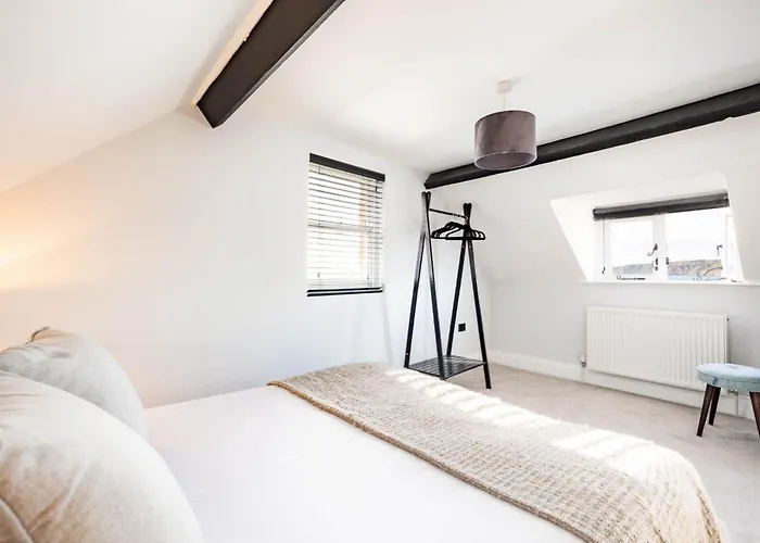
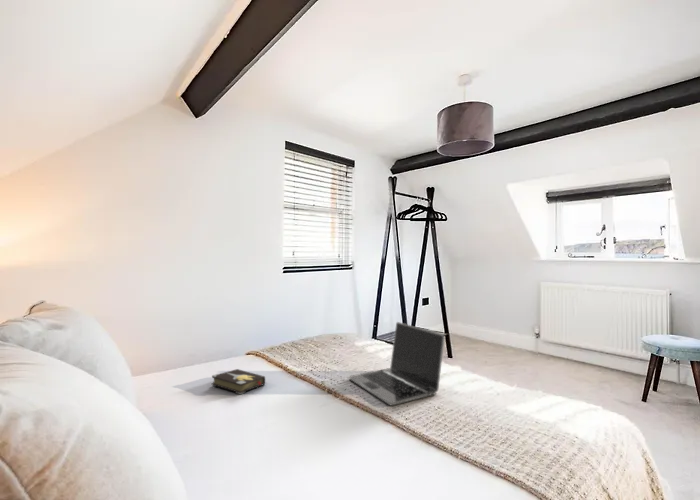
+ laptop (394, 358)
+ hardback book (238, 379)
